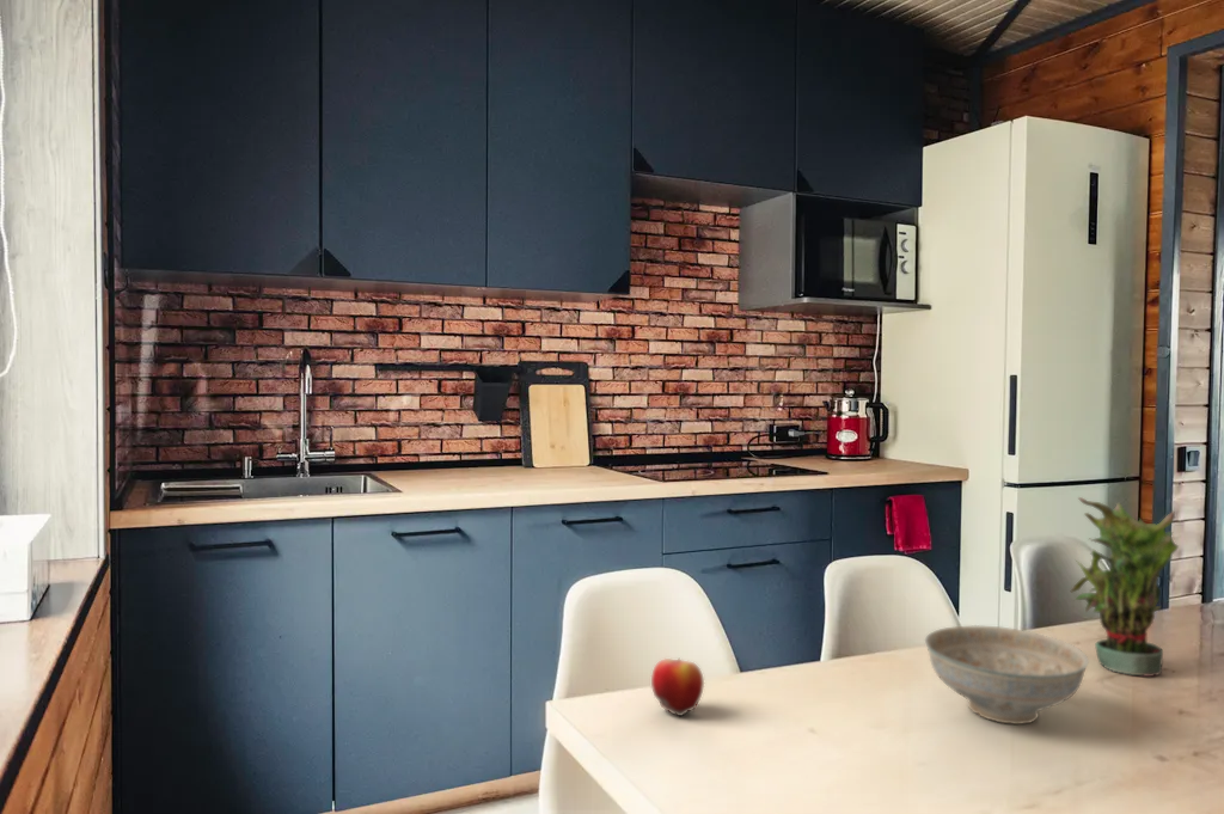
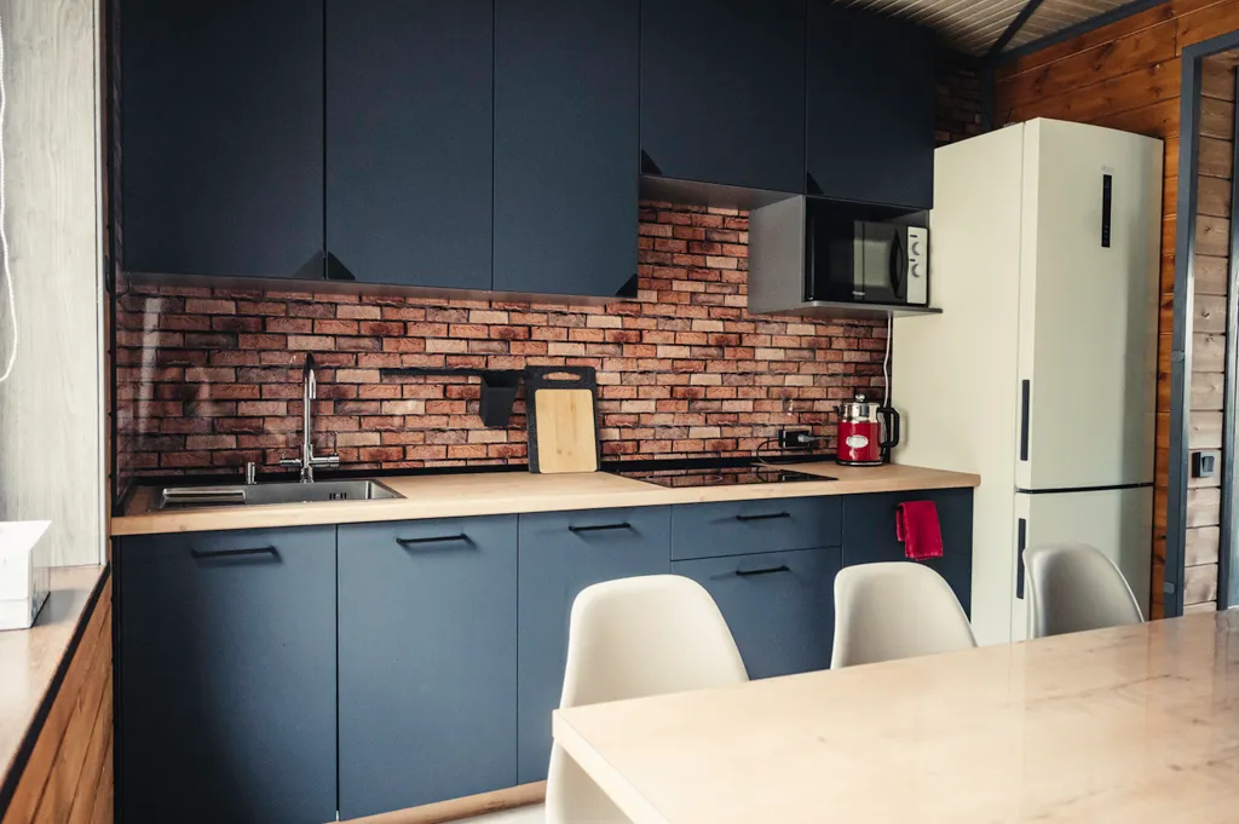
- decorative bowl (1004, 679)
- potted plant (1116, 581)
- apple (677, 684)
